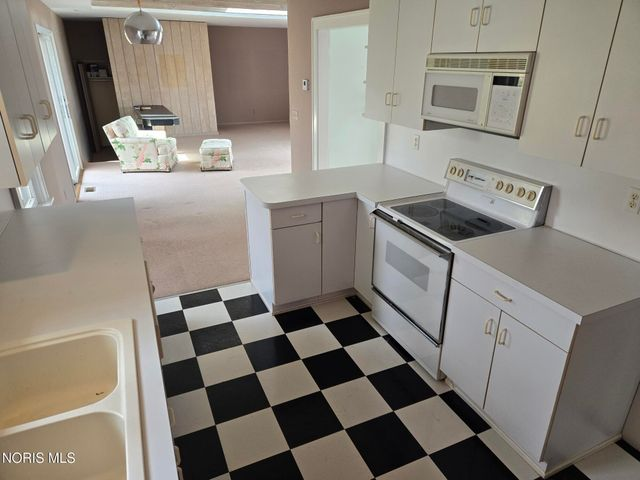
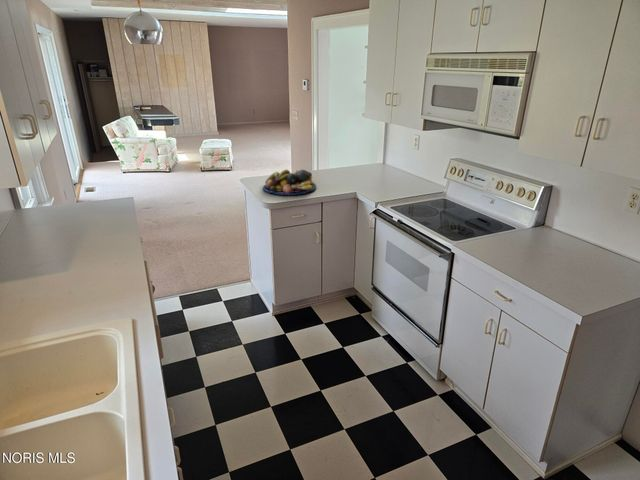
+ fruit bowl (289, 178)
